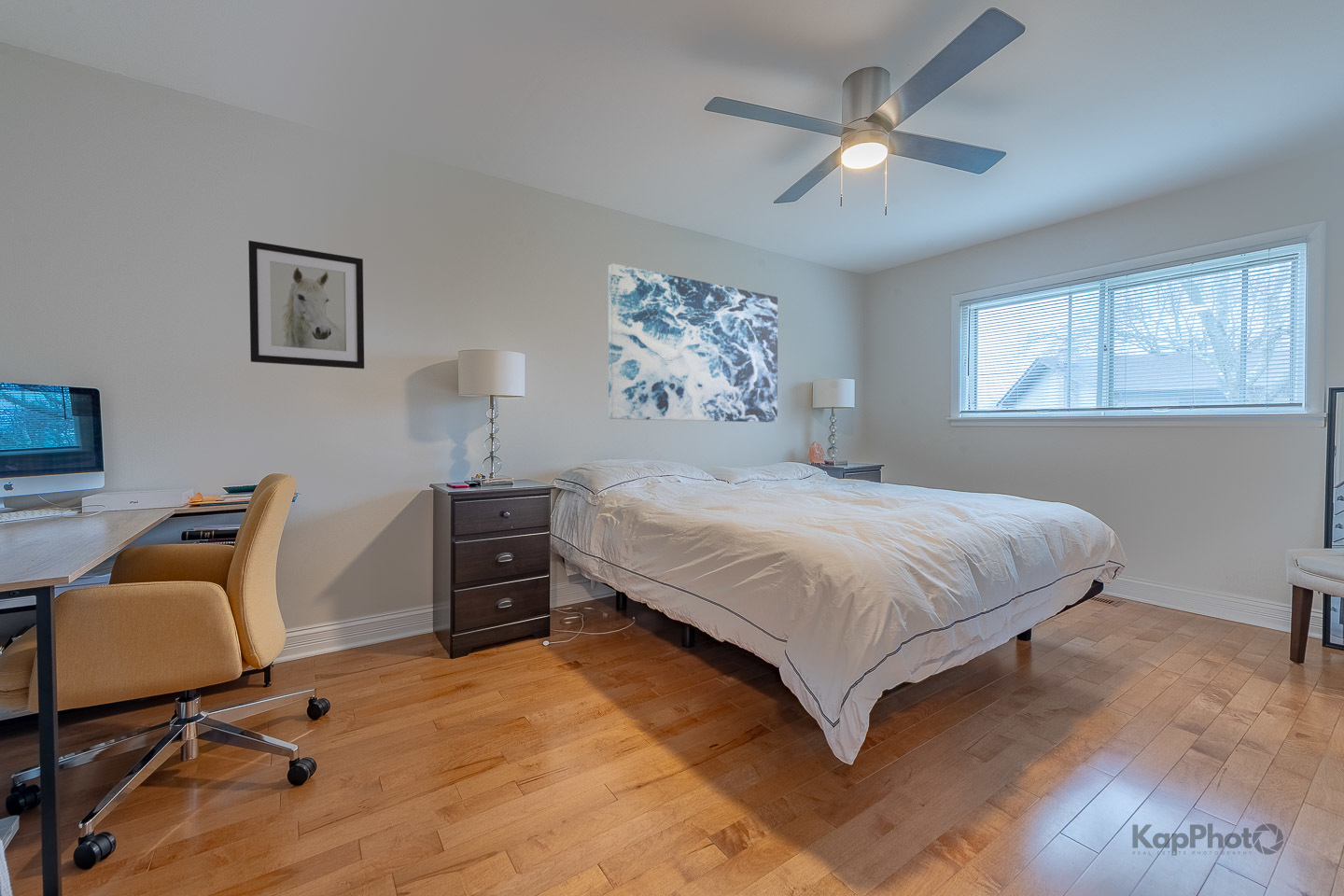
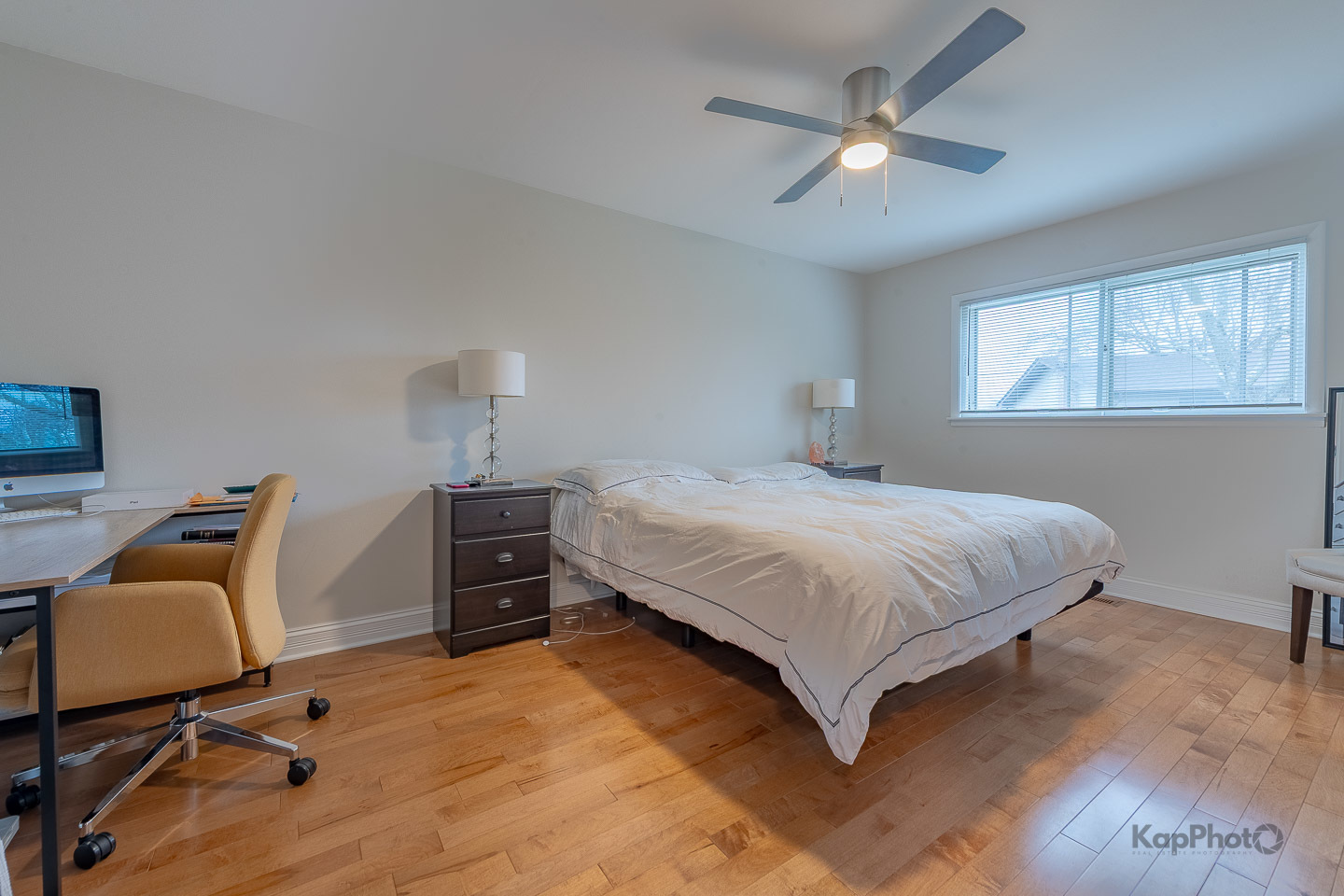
- wall art (701, 352)
- wall art (309, 308)
